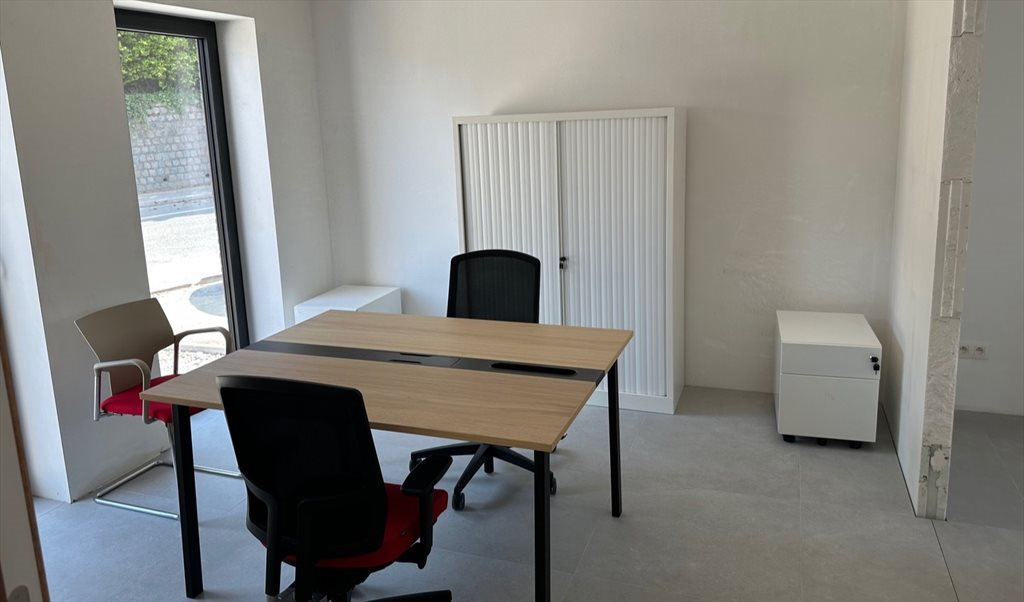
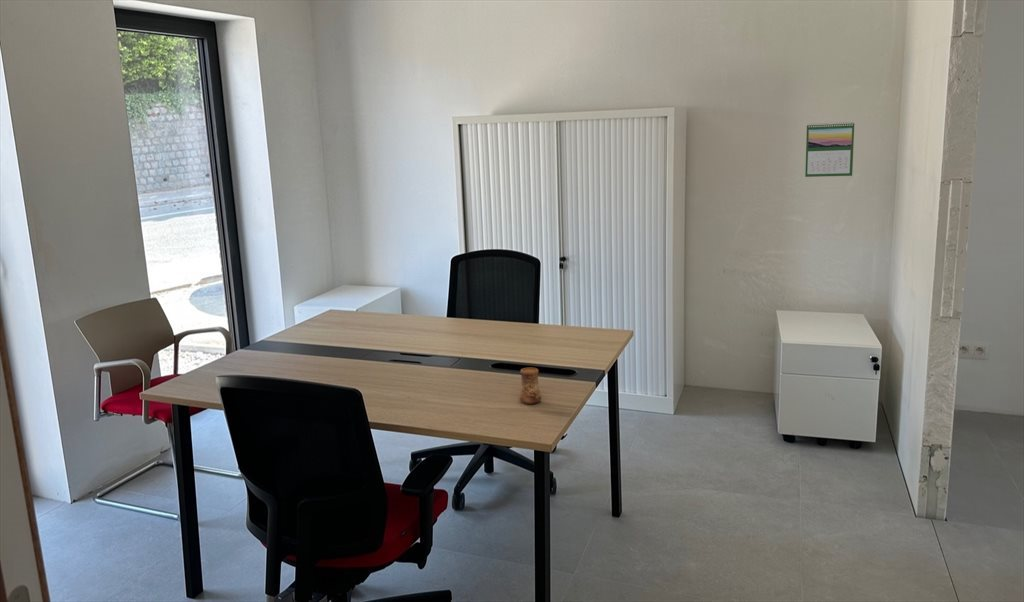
+ cup (529, 385)
+ calendar (829, 149)
